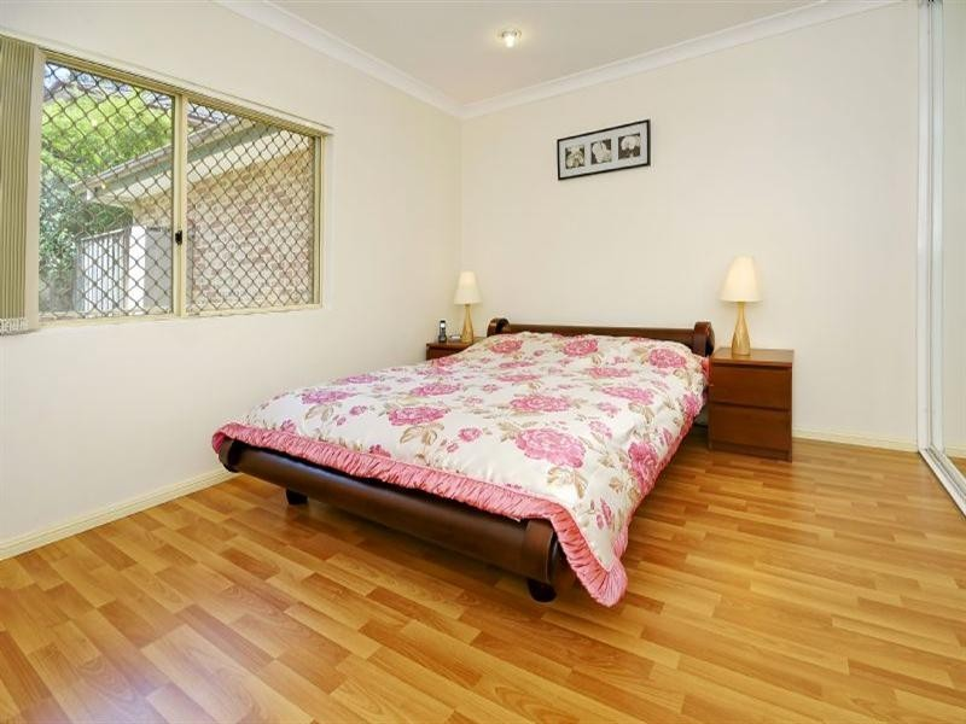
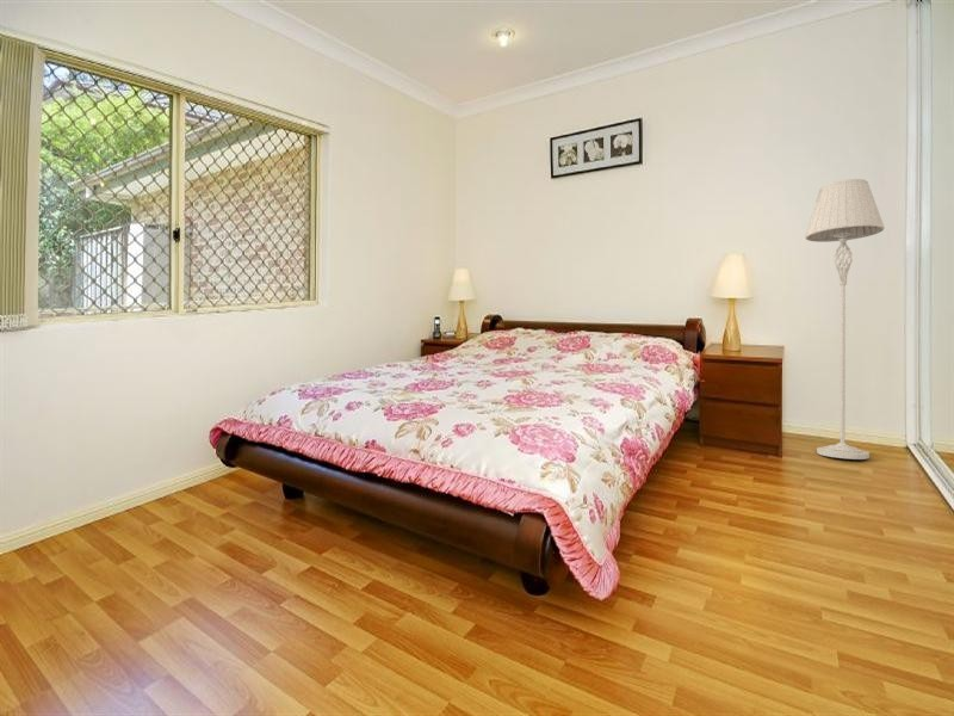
+ floor lamp (842, 320)
